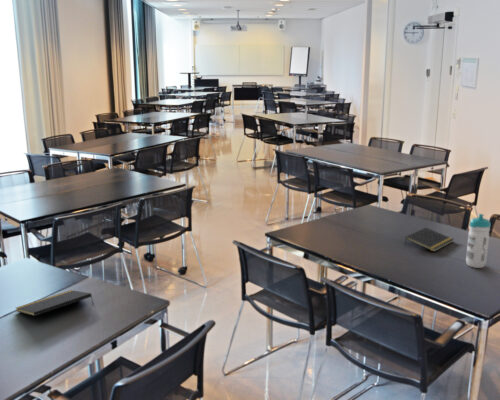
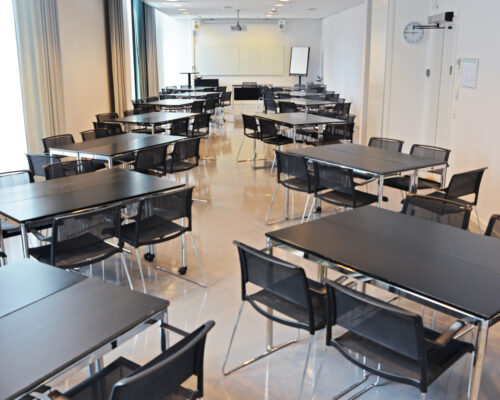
- notepad (429, 239)
- water bottle (478, 240)
- notepad (54, 302)
